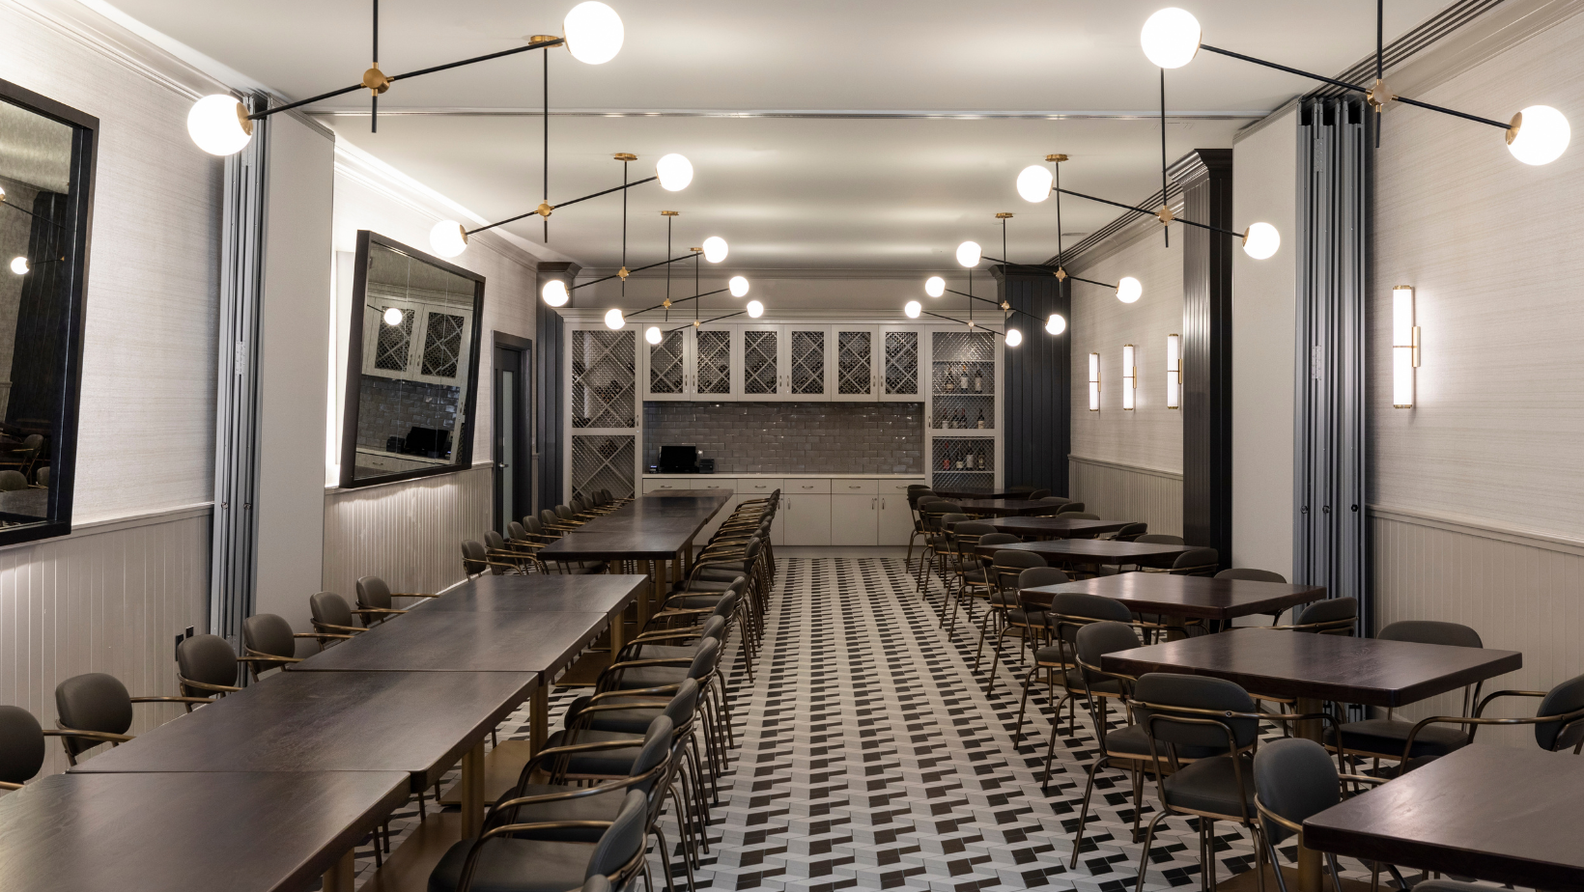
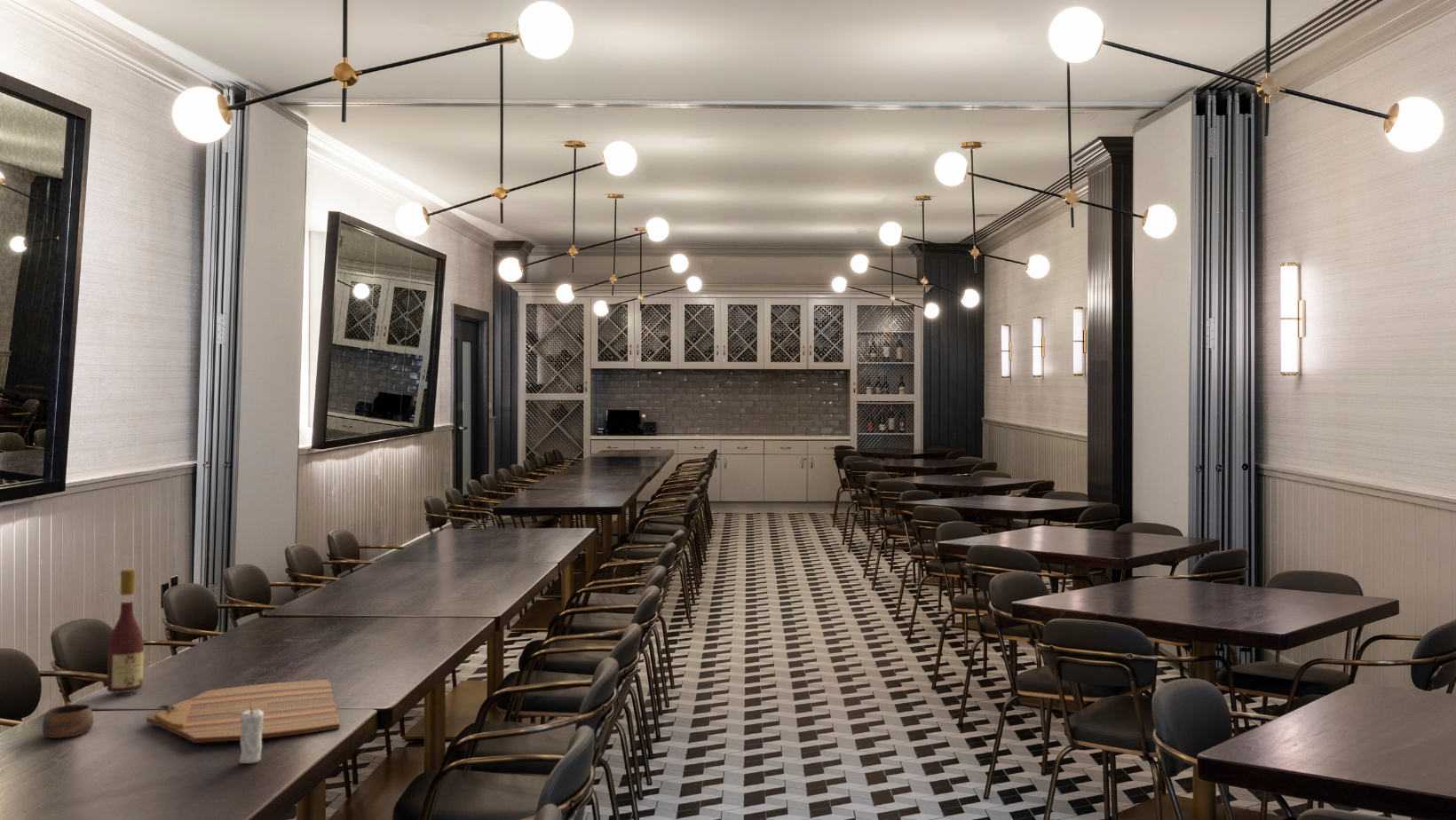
+ cutting board (243, 707)
+ candle (251, 731)
+ wine bottle (126, 631)
+ cup (69, 718)
